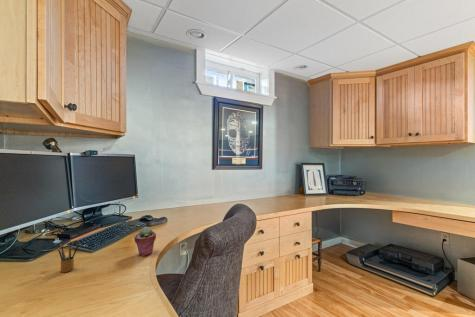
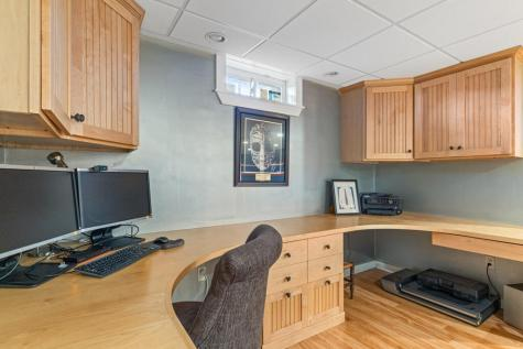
- pencil box (68, 256)
- potted succulent (145, 240)
